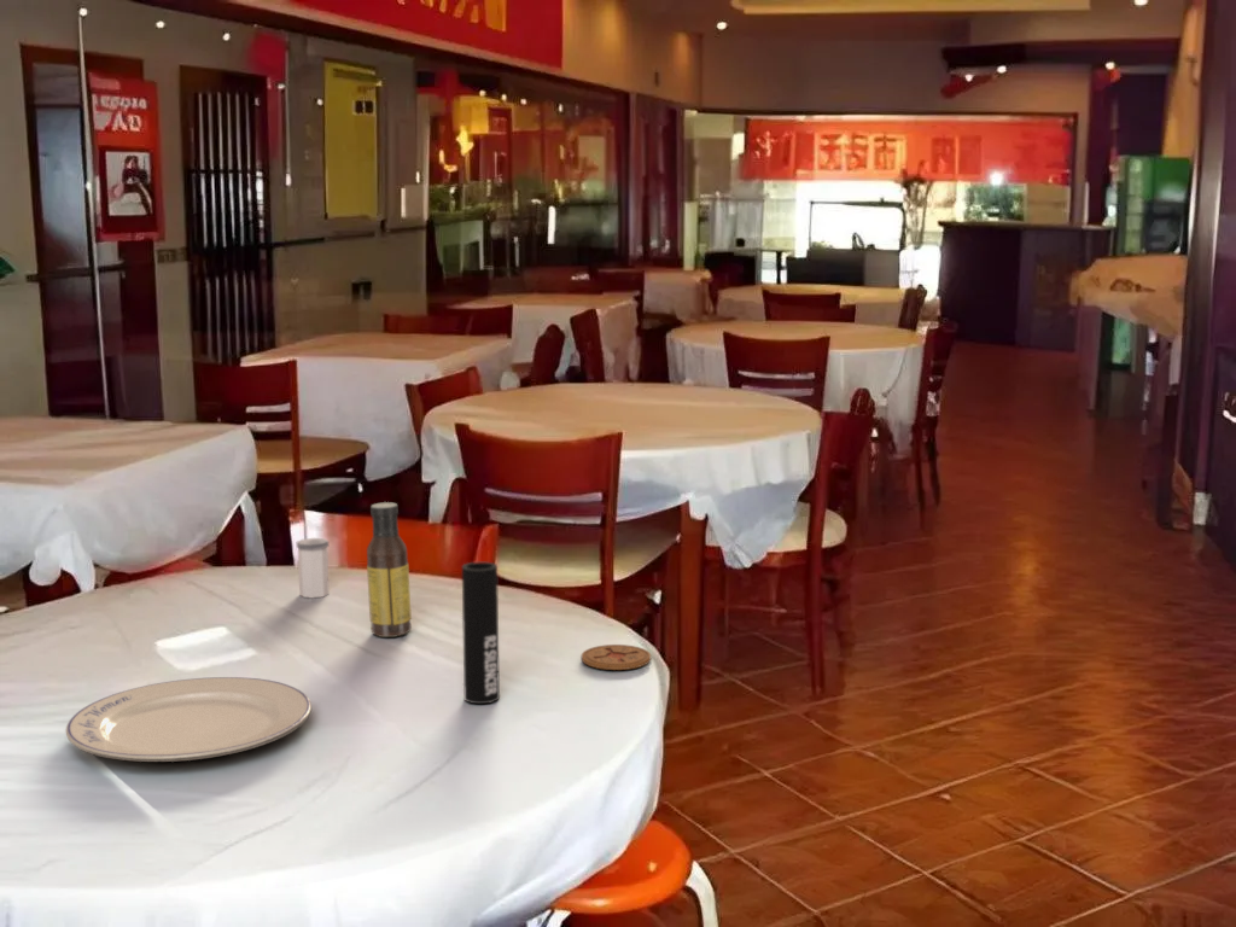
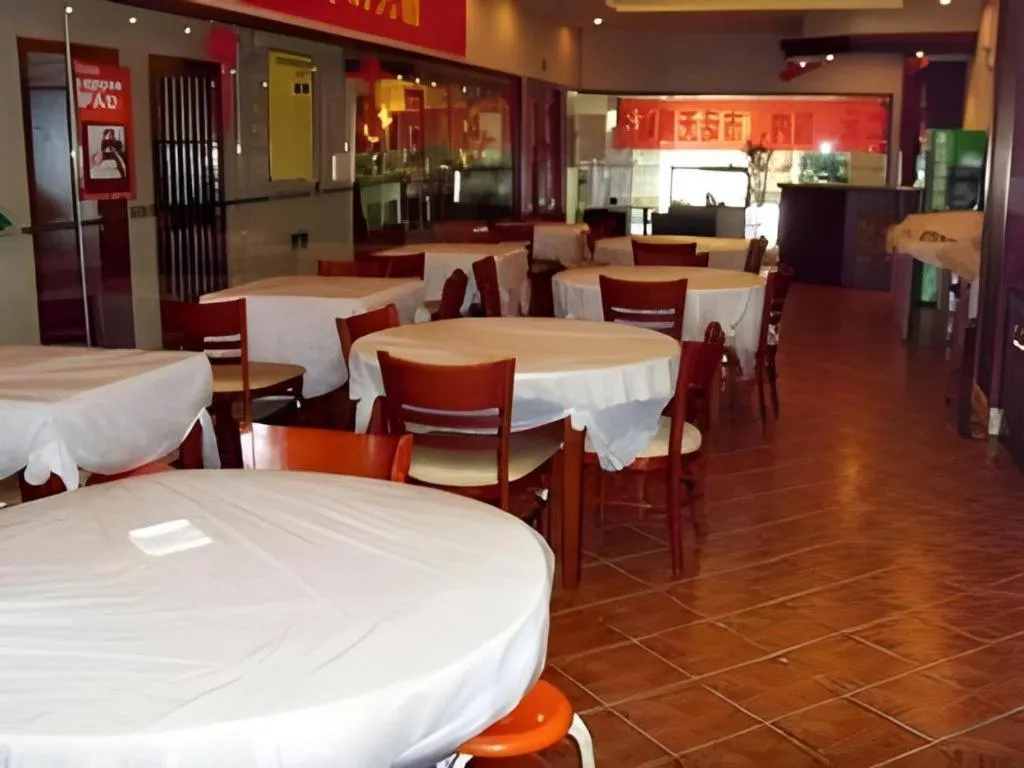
- chinaware (191, 722)
- sauce bottle (389, 569)
- coaster (616, 657)
- salt shaker (313, 567)
- cup (480, 632)
